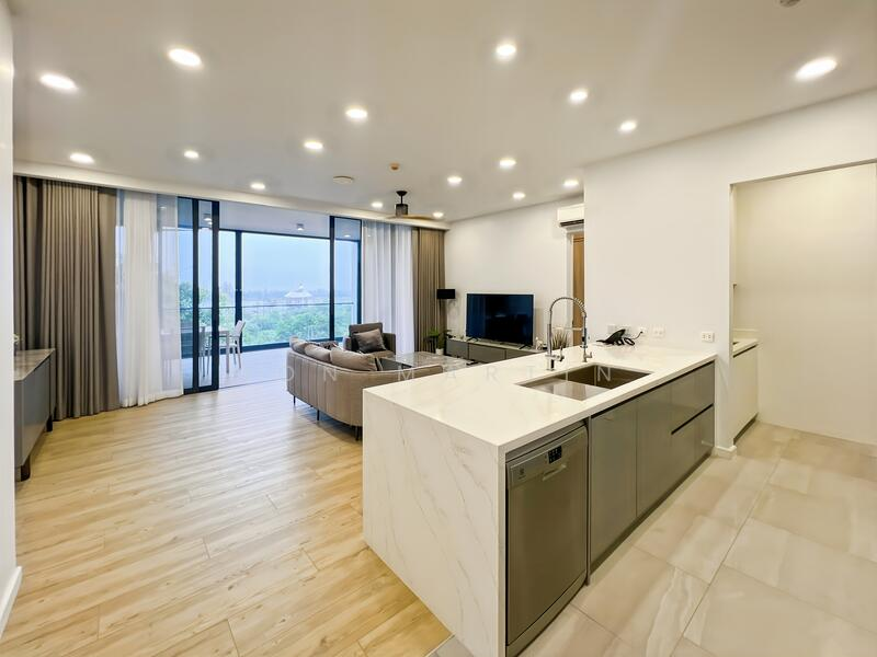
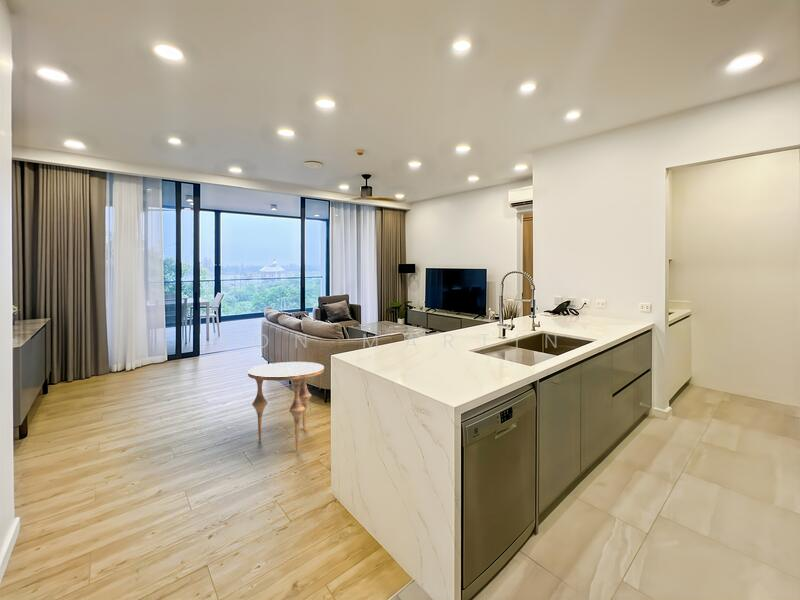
+ side table (290, 407)
